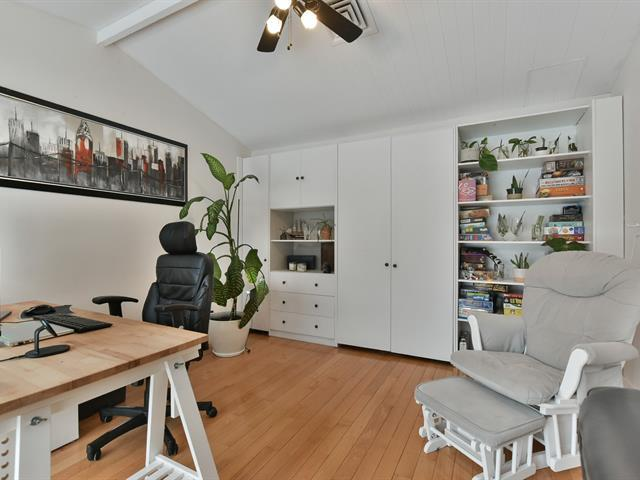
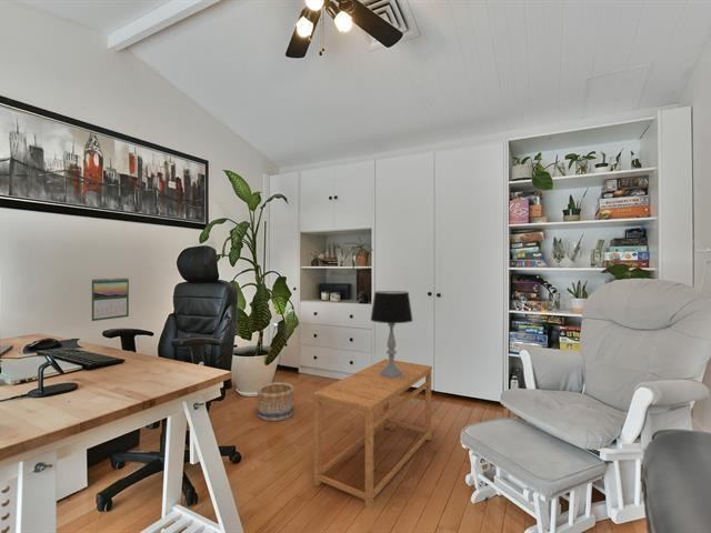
+ side table (379, 418)
+ basket (276, 400)
+ calendar (110, 298)
+ table lamp (391, 332)
